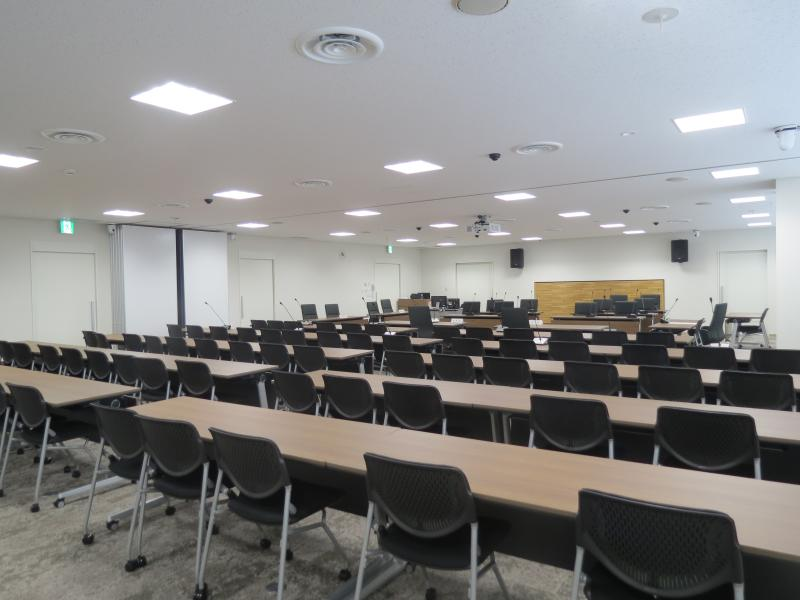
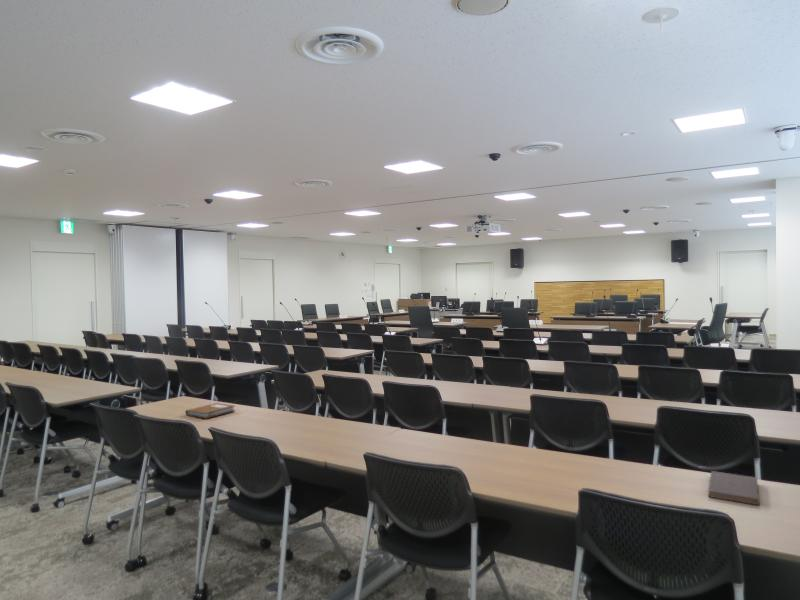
+ book (733, 487)
+ notebook (211, 410)
